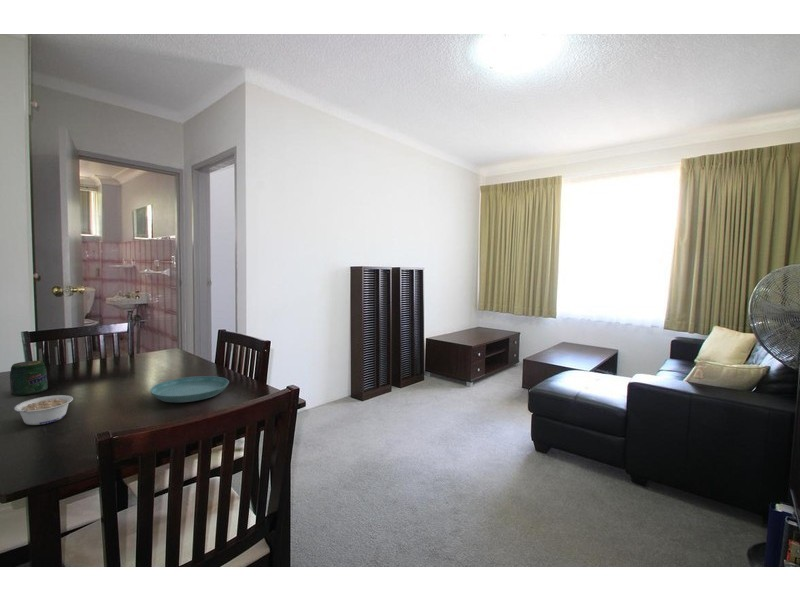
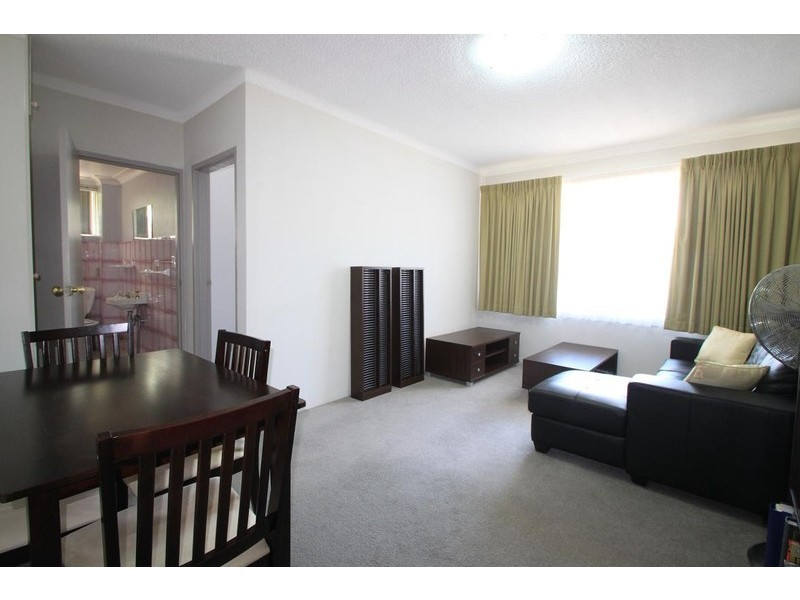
- jar (28, 377)
- saucer (191, 389)
- legume (44, 409)
